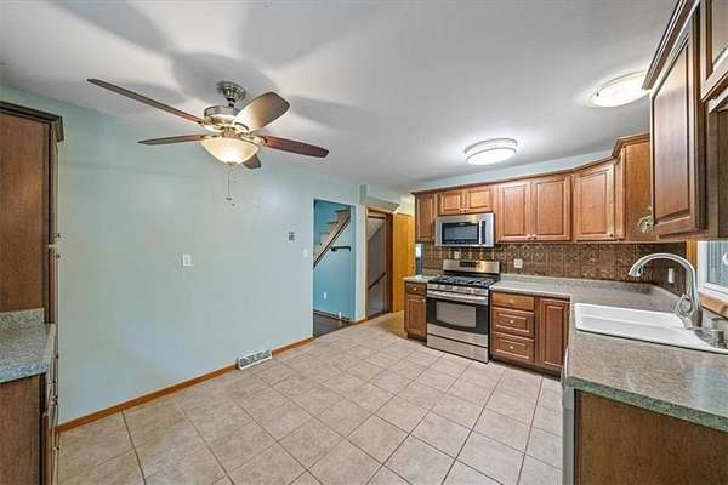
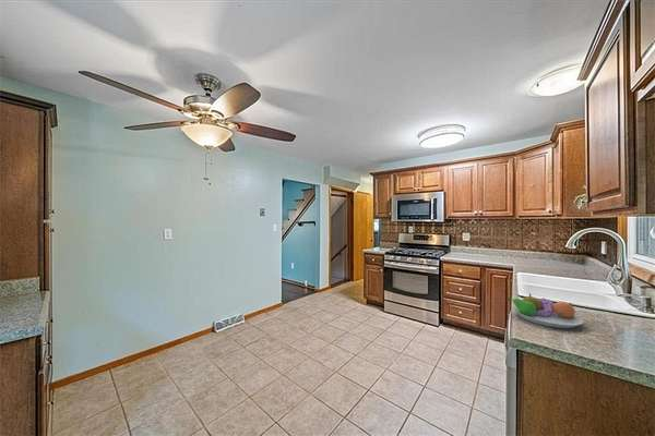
+ fruit bowl (543, 307)
